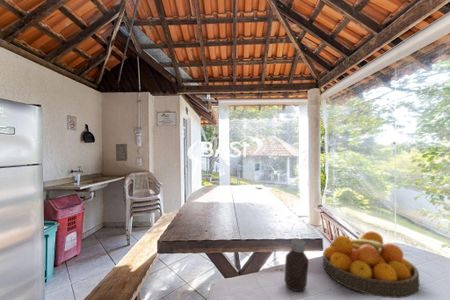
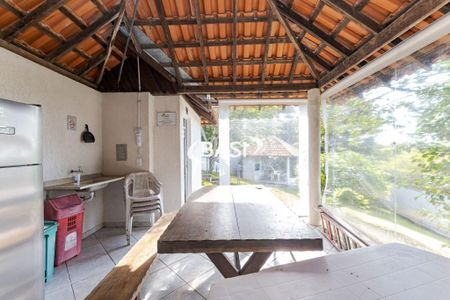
- fruit bowl (366, 254)
- bottle (296, 263)
